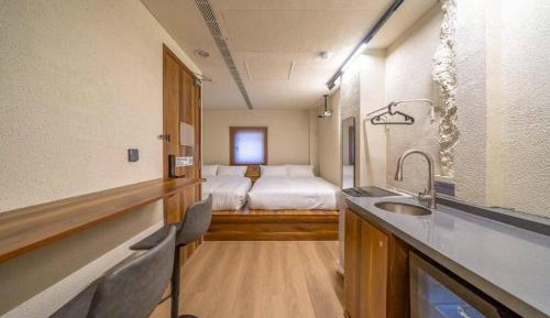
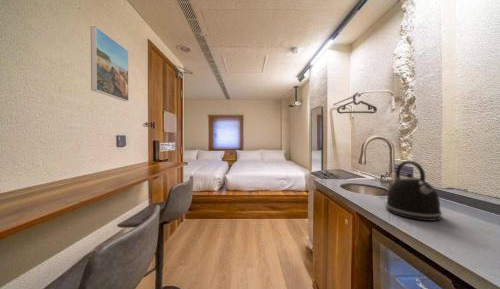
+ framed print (111, 68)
+ kettle (411, 186)
